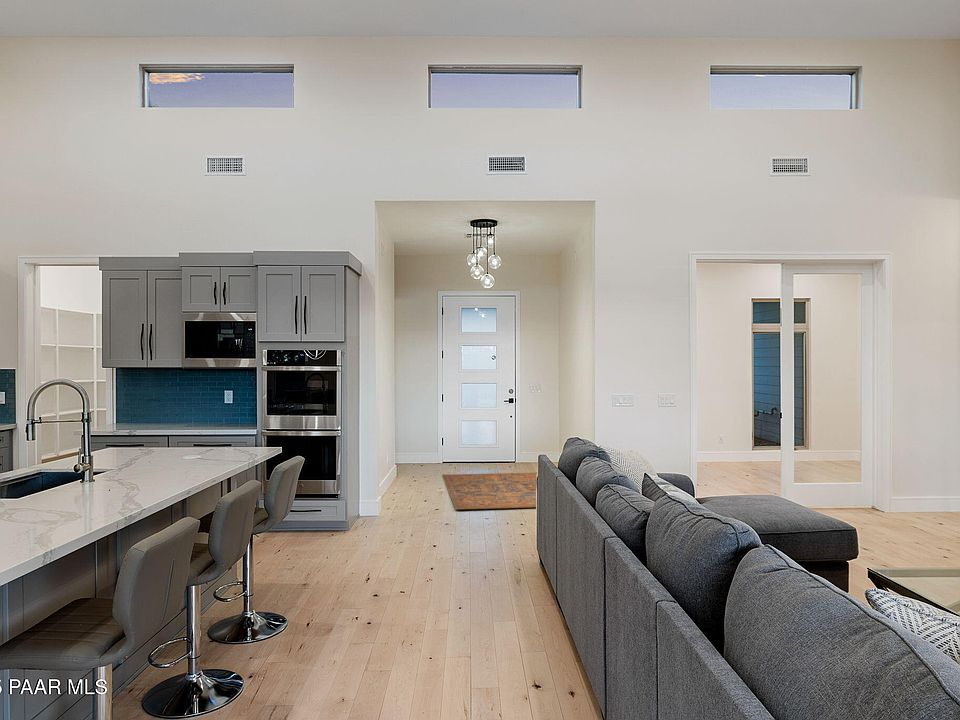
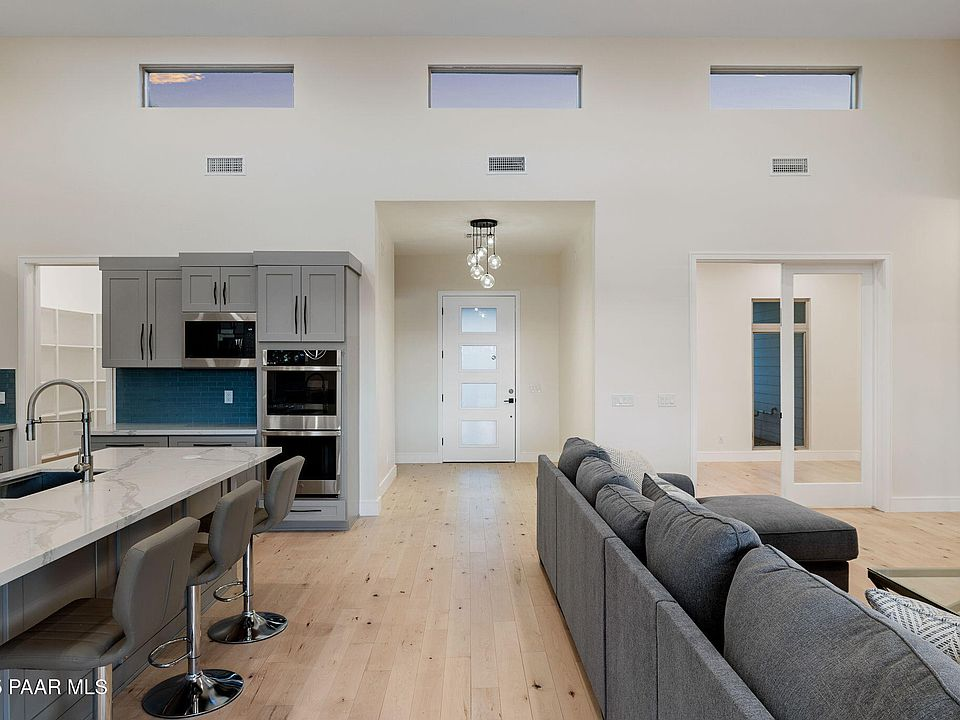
- rug (502, 488)
